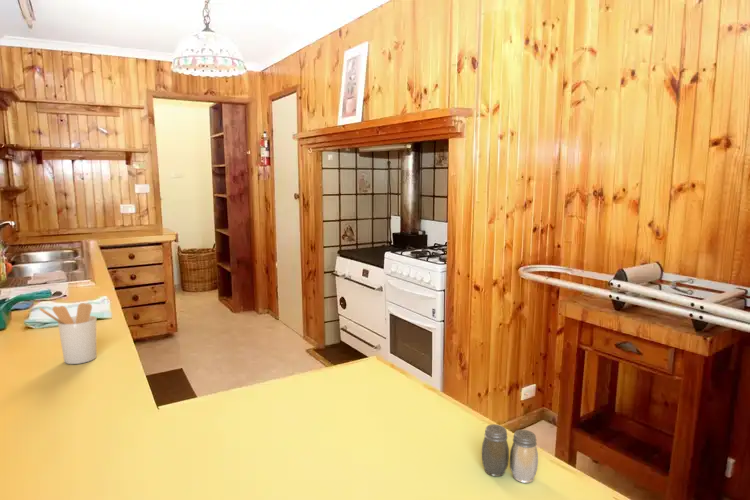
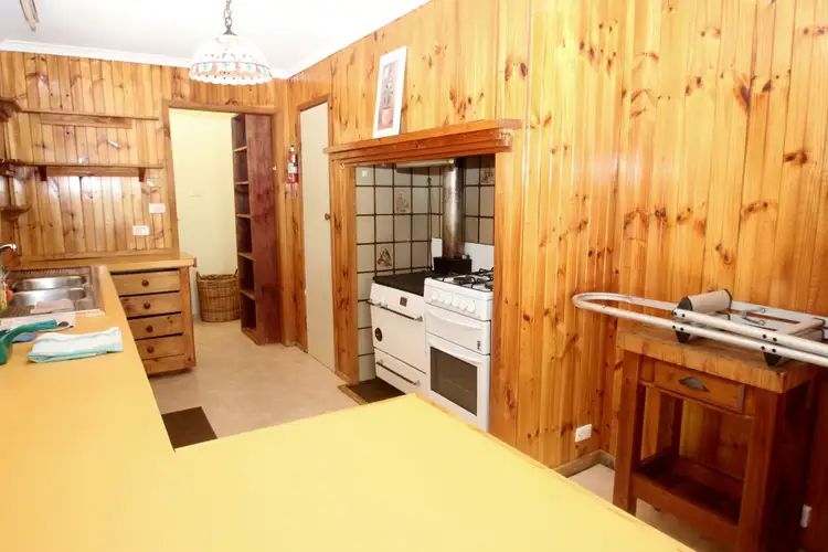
- salt and pepper shaker (508, 452)
- utensil holder (68, 332)
